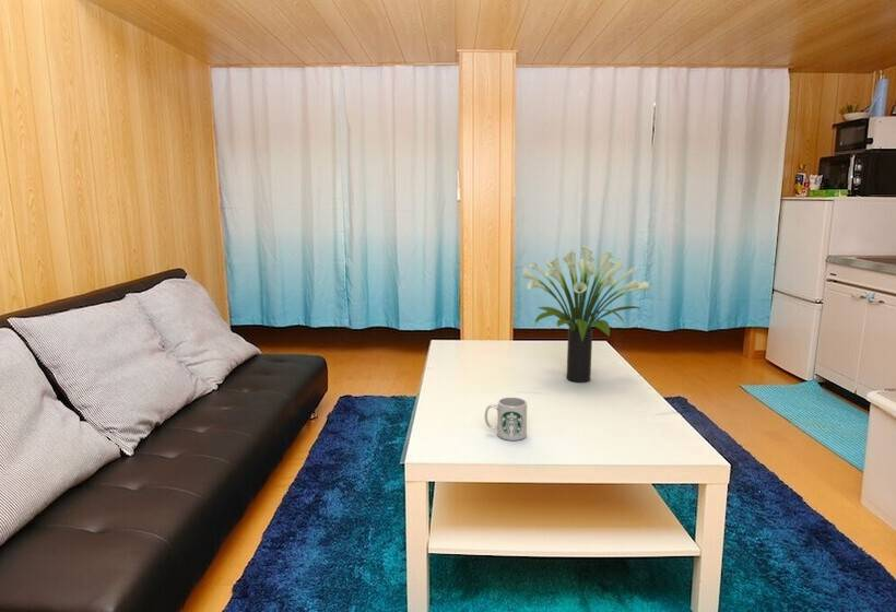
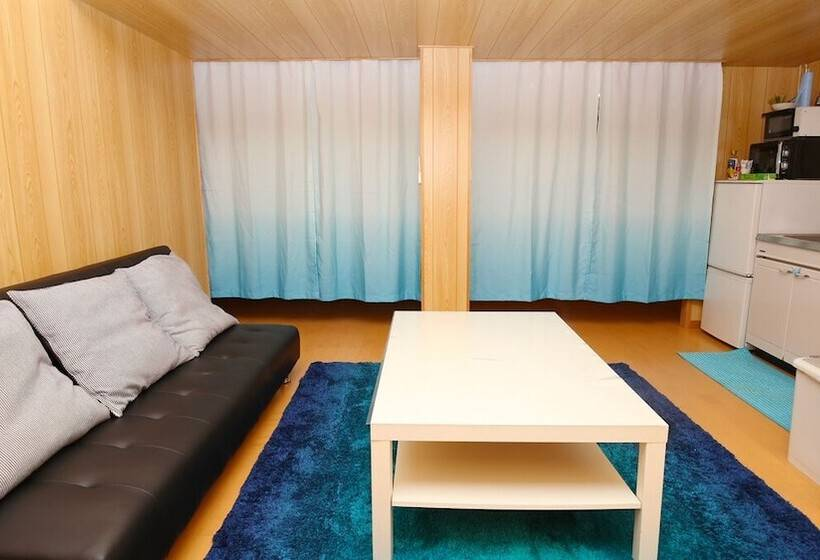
- mug (505, 417)
- potted plant (585, 313)
